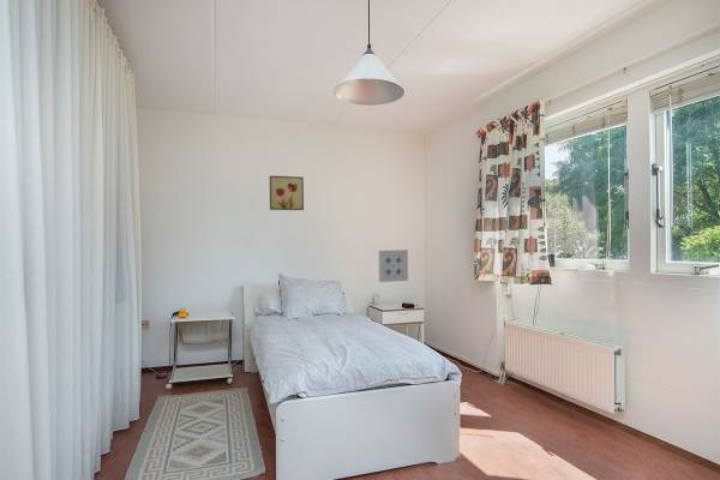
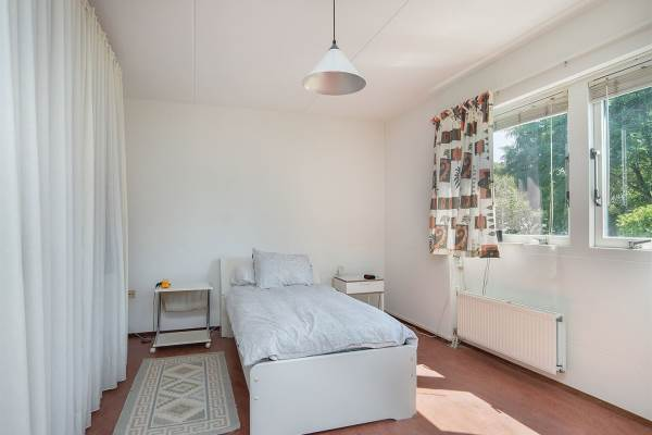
- wall art (286, 193)
- wall art (392, 265)
